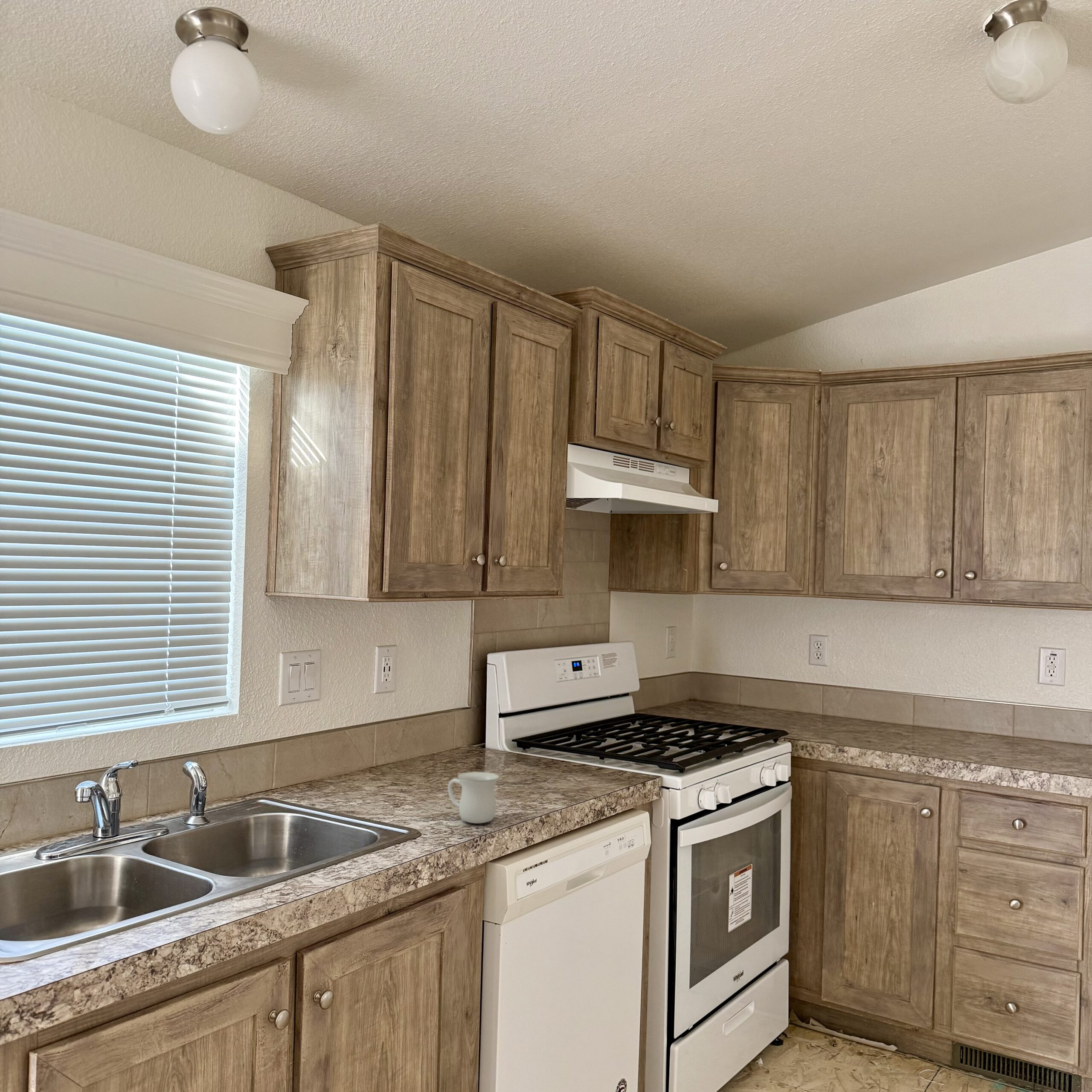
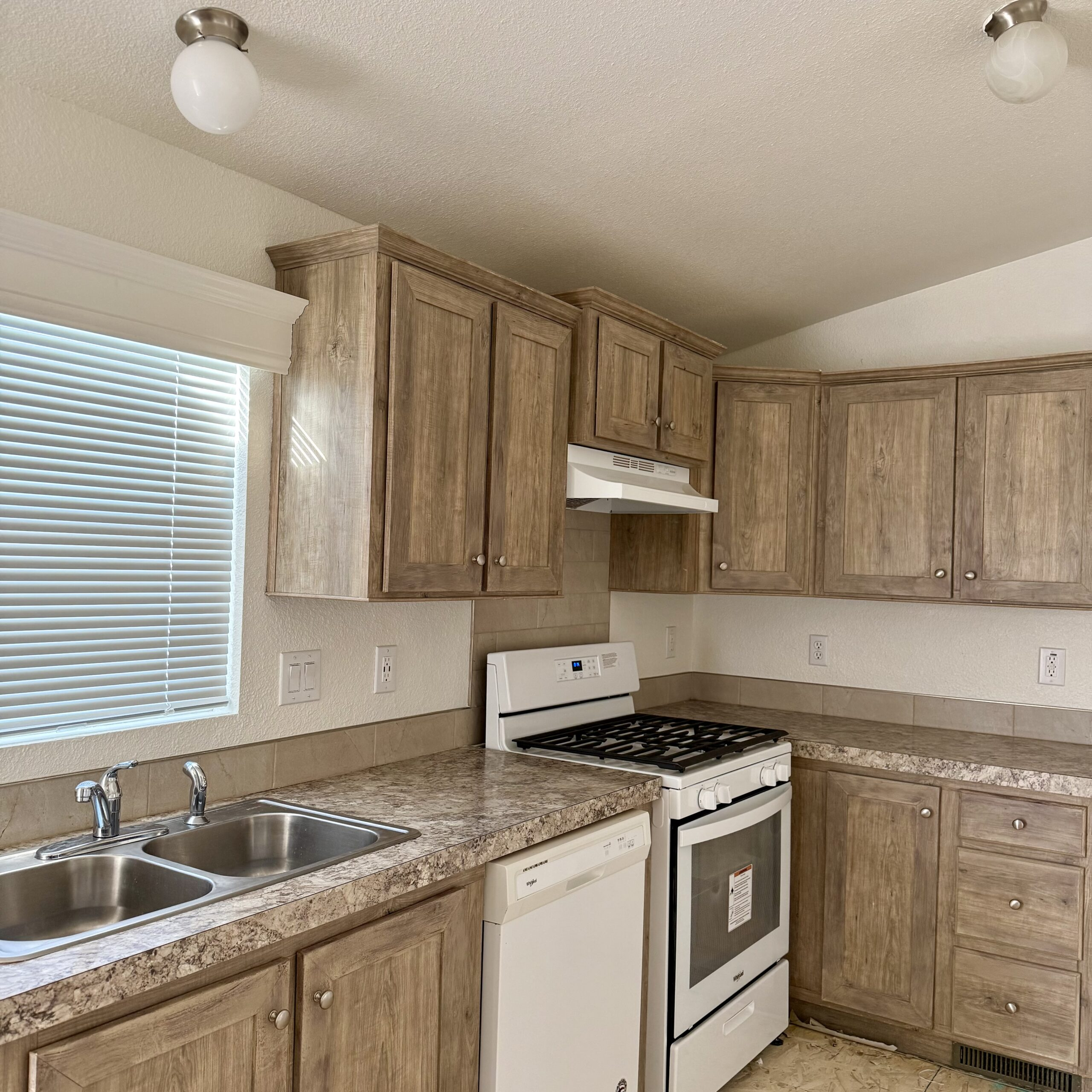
- mug (471, 797)
